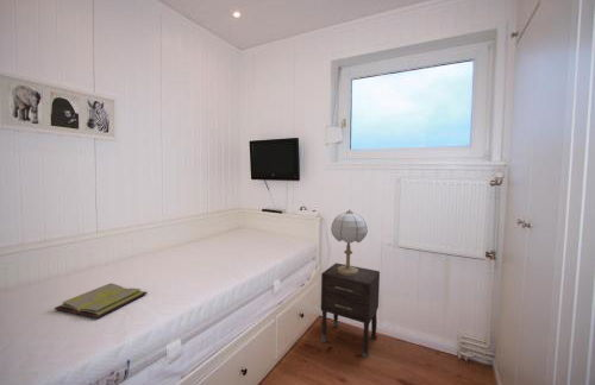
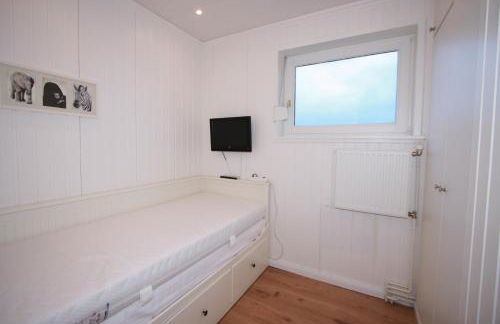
- nightstand (349, 305)
- table lamp (347, 240)
- diary (104, 297)
